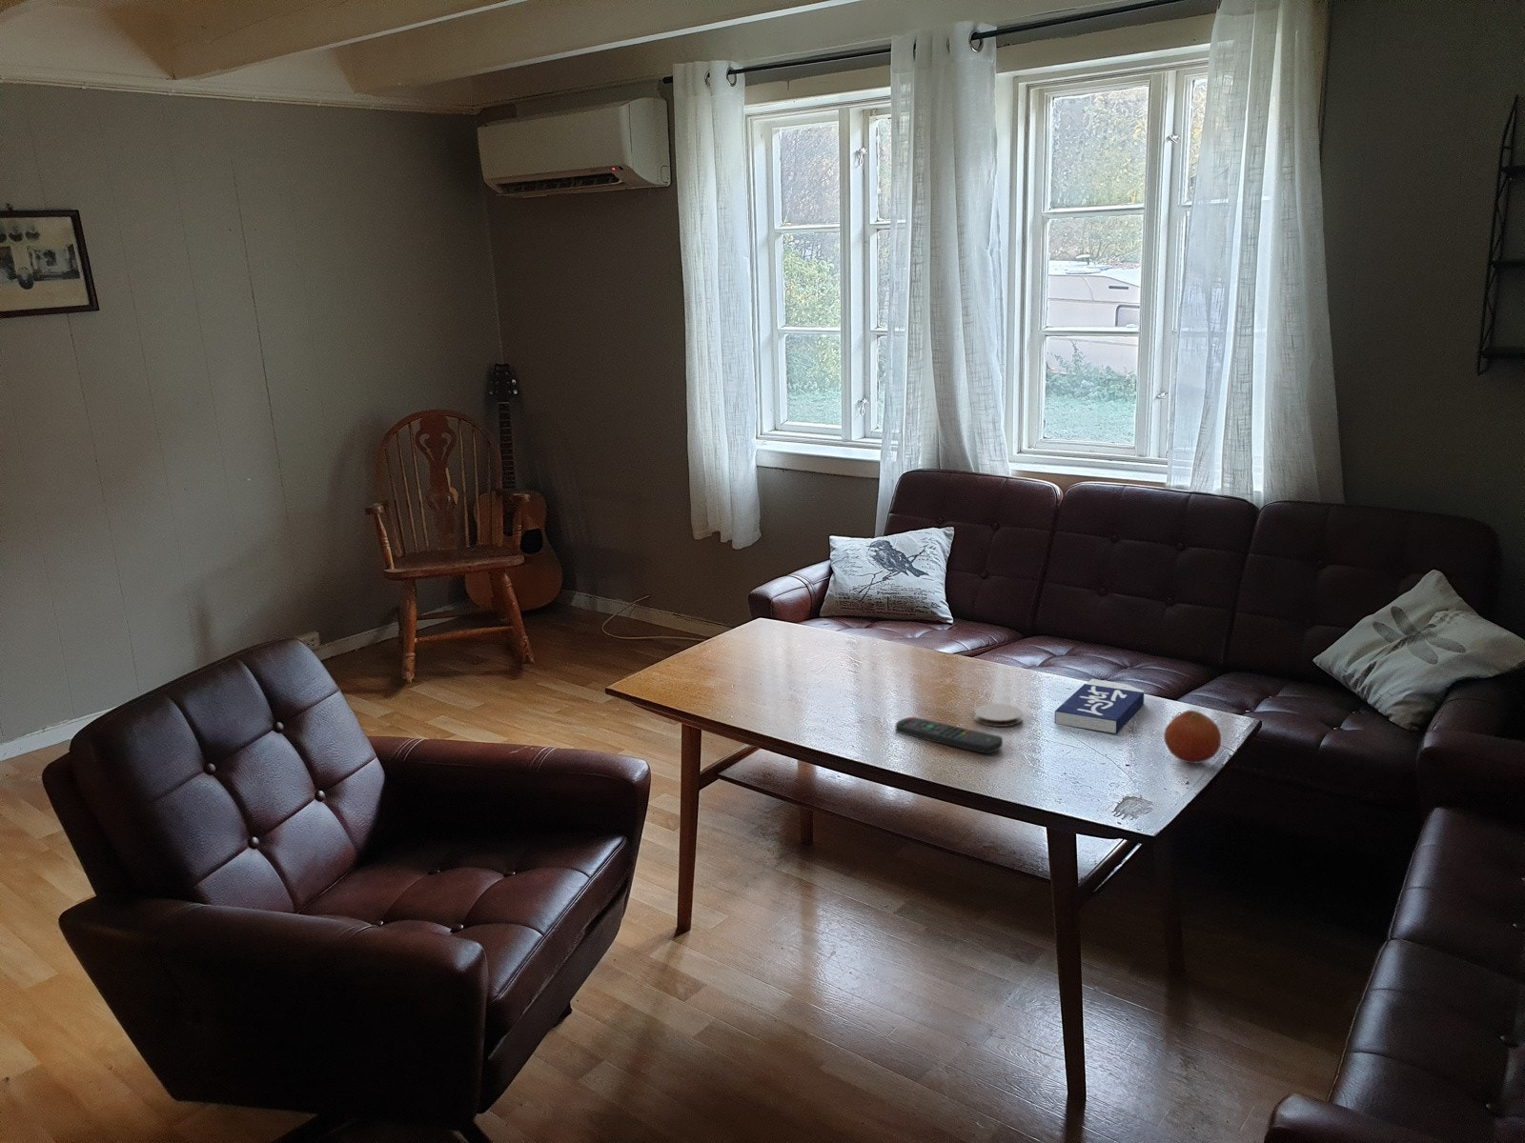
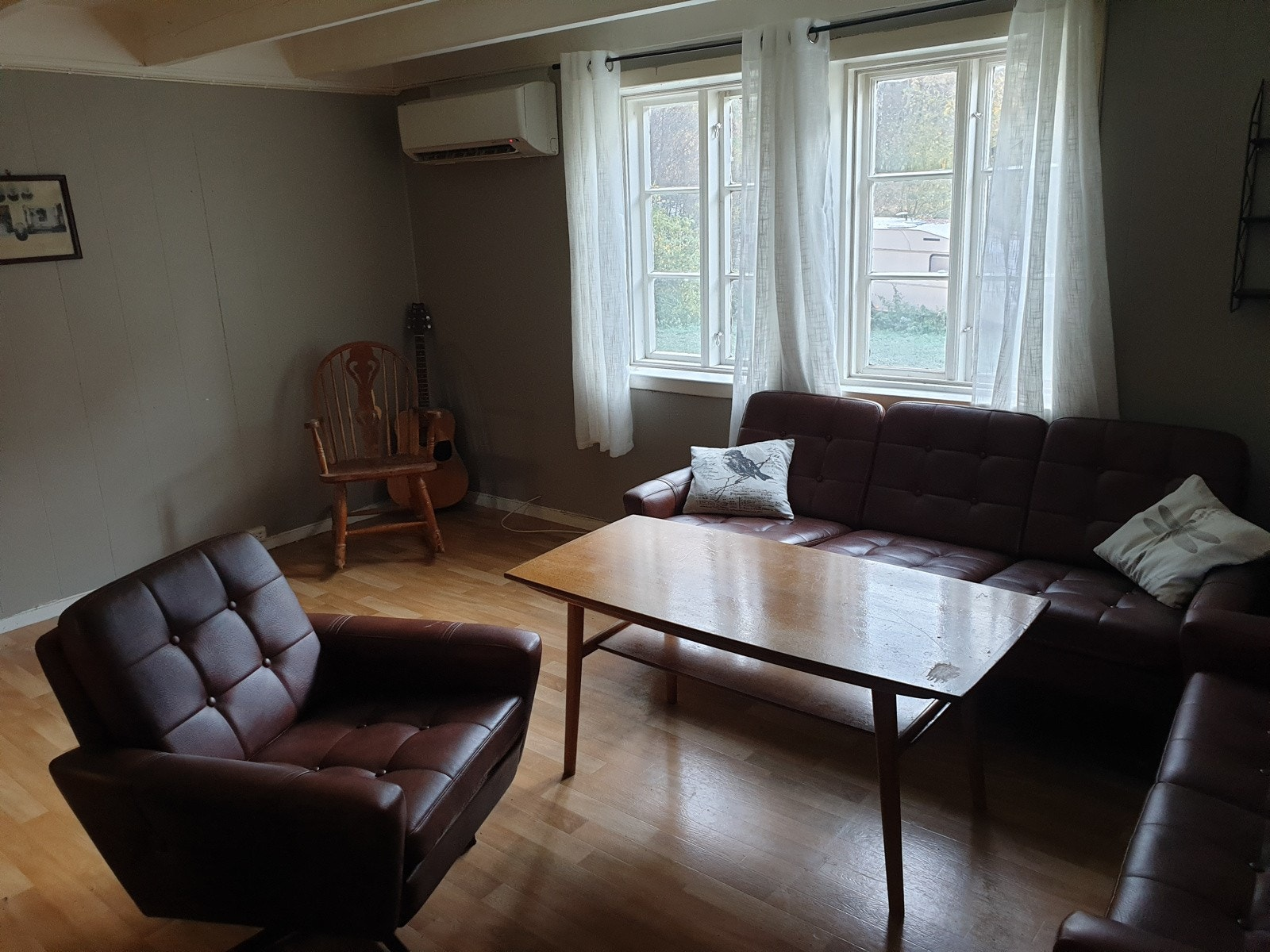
- coaster (998, 714)
- book (1102, 704)
- fruit (1192, 736)
- remote control (947, 734)
